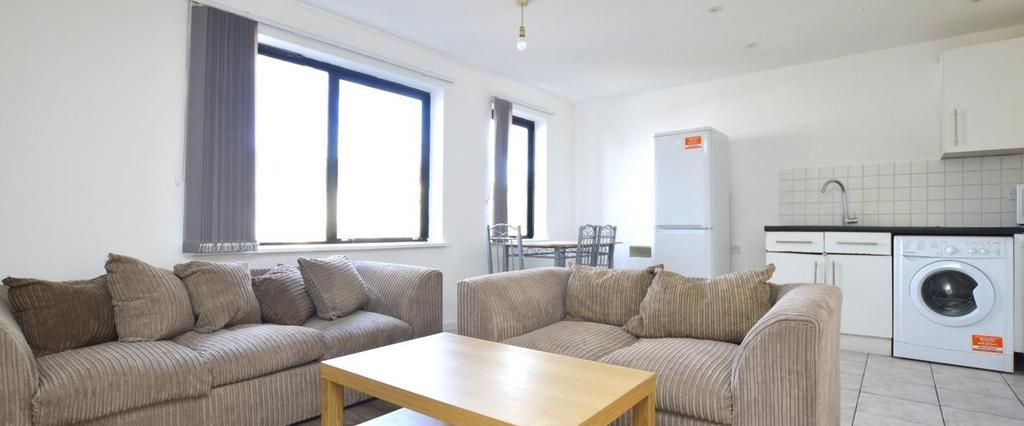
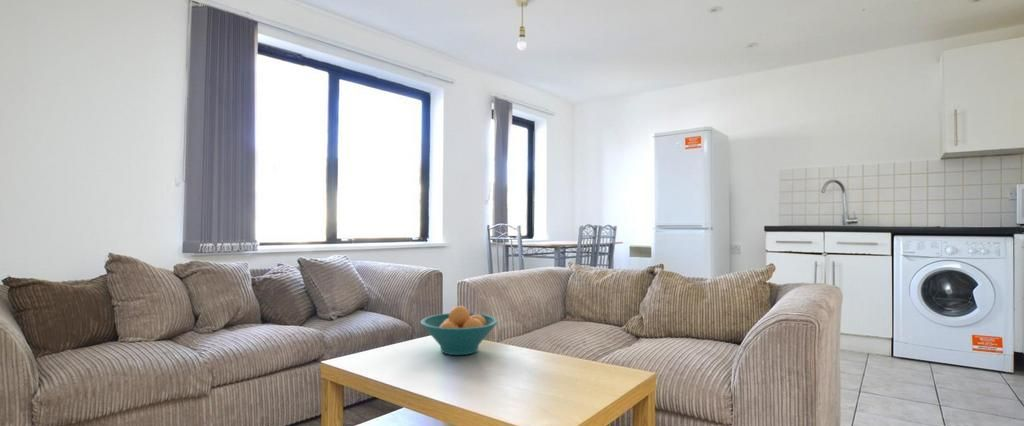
+ fruit bowl (459, 328)
